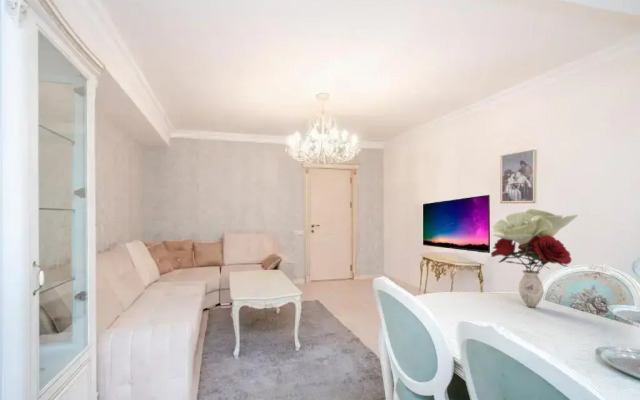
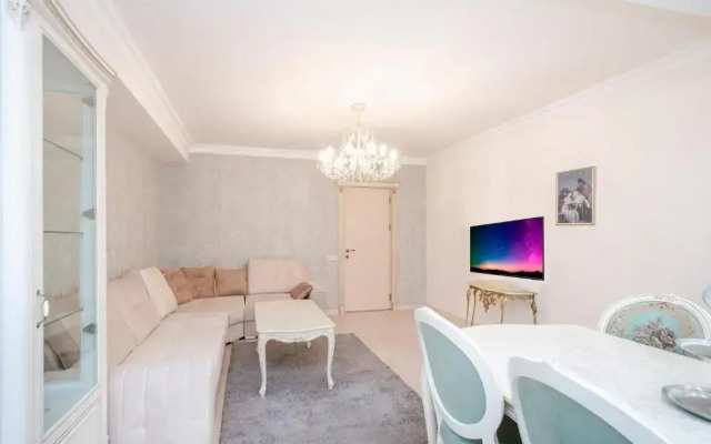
- flower bouquet (534, 258)
